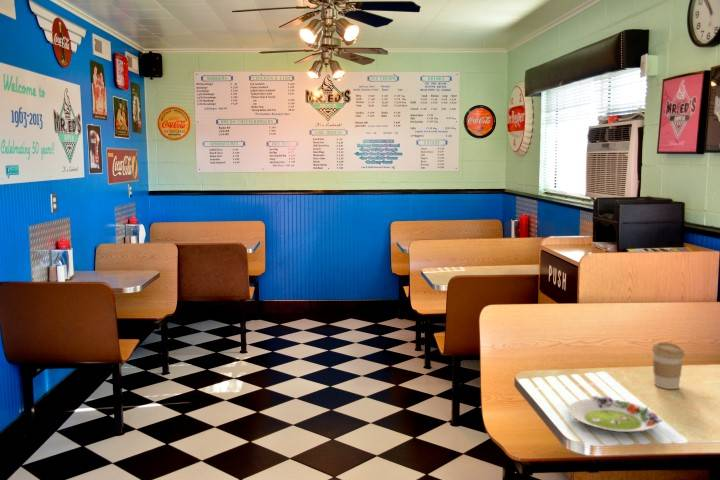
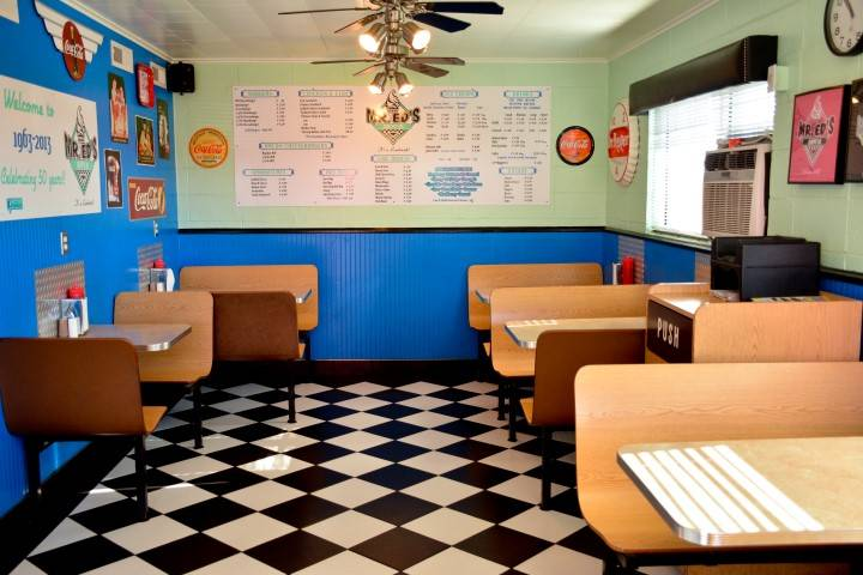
- salad plate (612, 416)
- coffee cup (667, 365)
